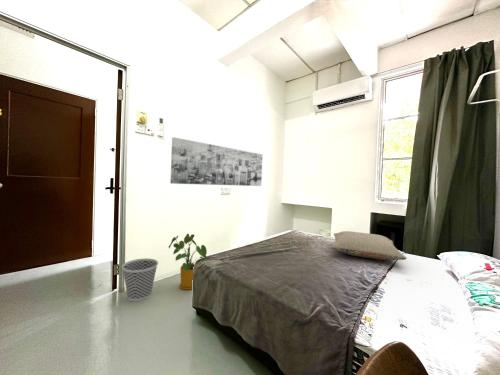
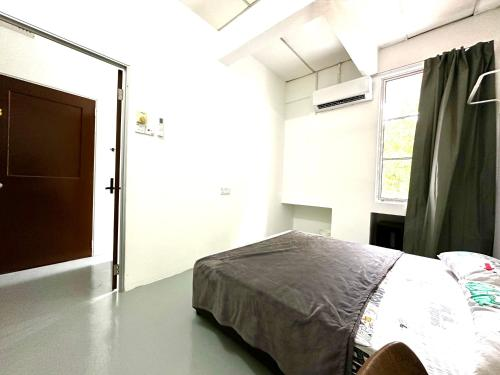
- wastebasket (140, 279)
- wall art (224, 166)
- pillow (363, 244)
- house plant (187, 261)
